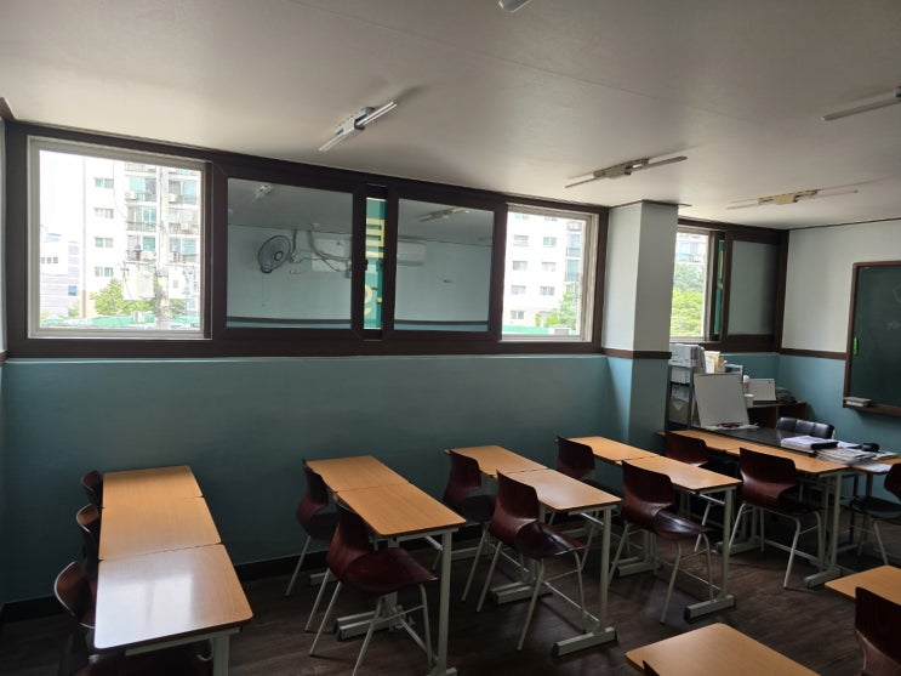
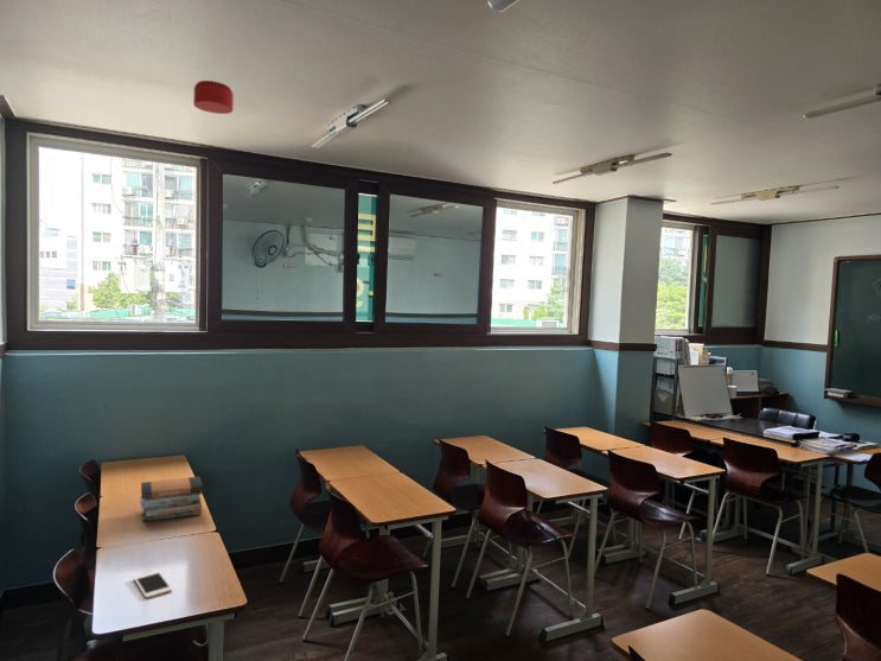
+ cell phone (152, 583)
+ book stack (171, 498)
+ smoke detector (213, 96)
